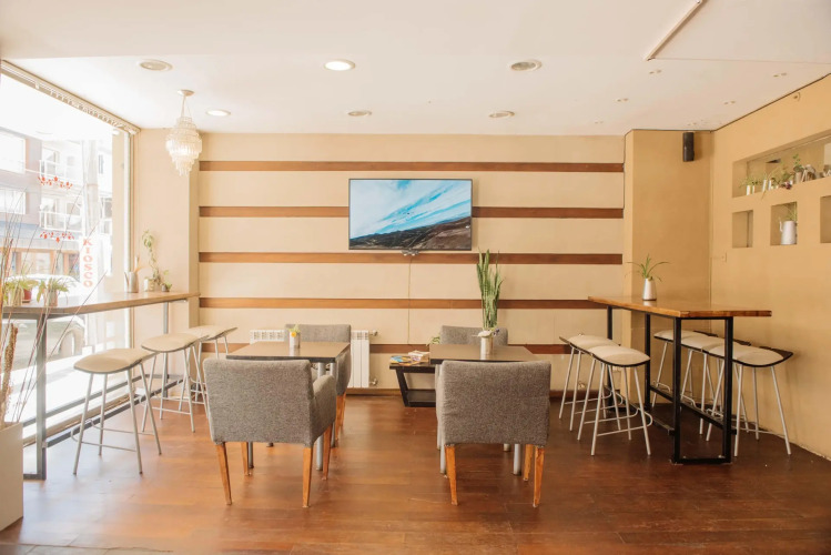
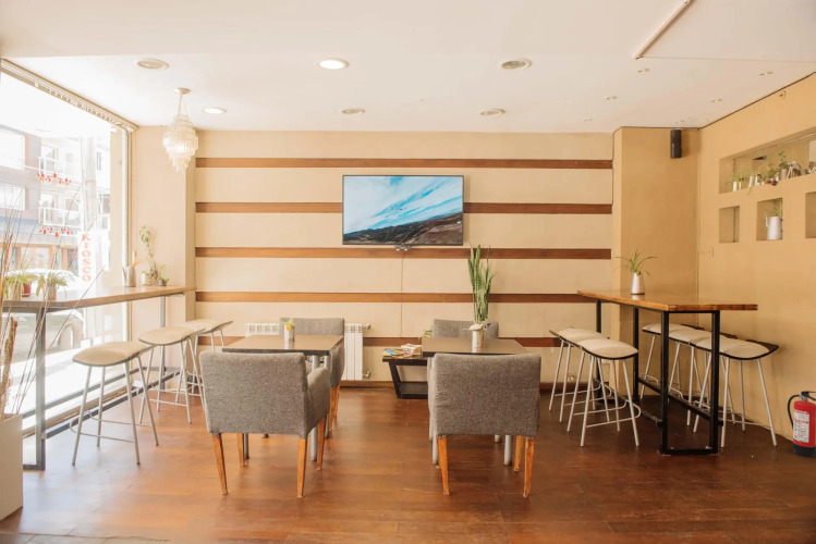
+ fire extinguisher (801, 419)
